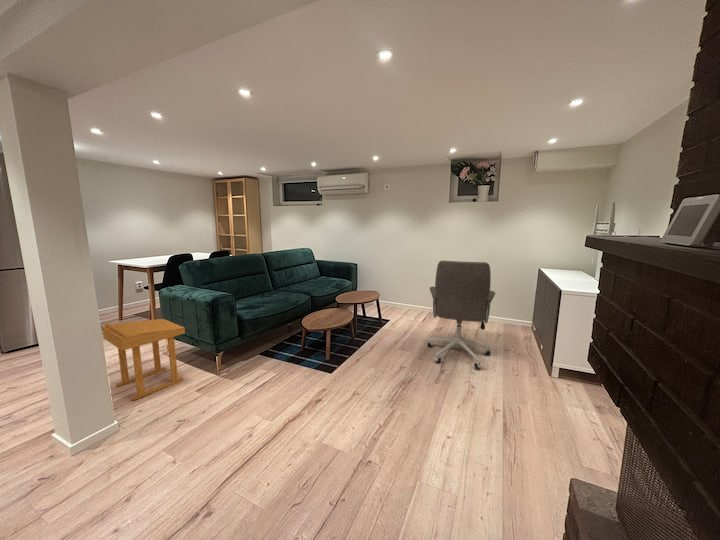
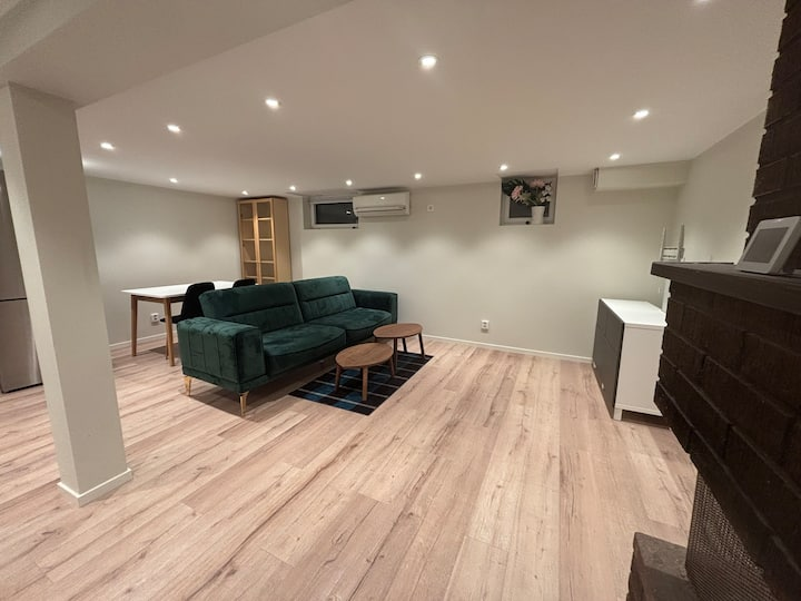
- office chair (460, 307)
- side table (153, 352)
